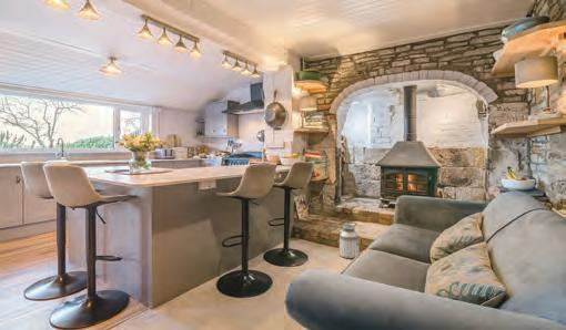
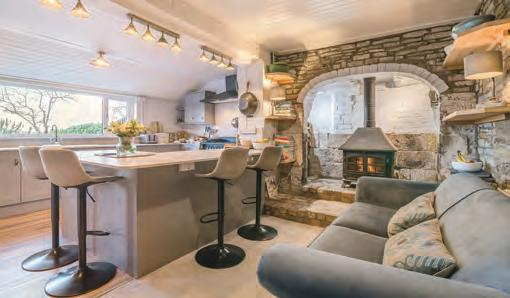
- planter (348, 239)
